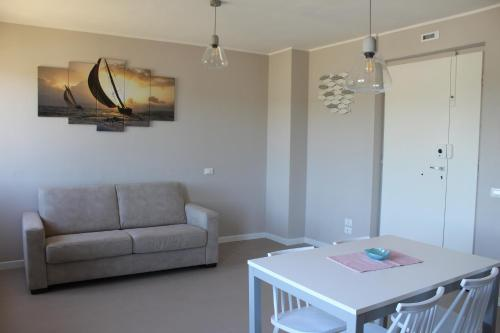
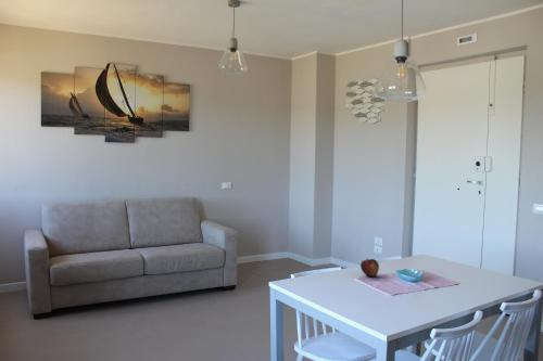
+ fruit (369, 267)
